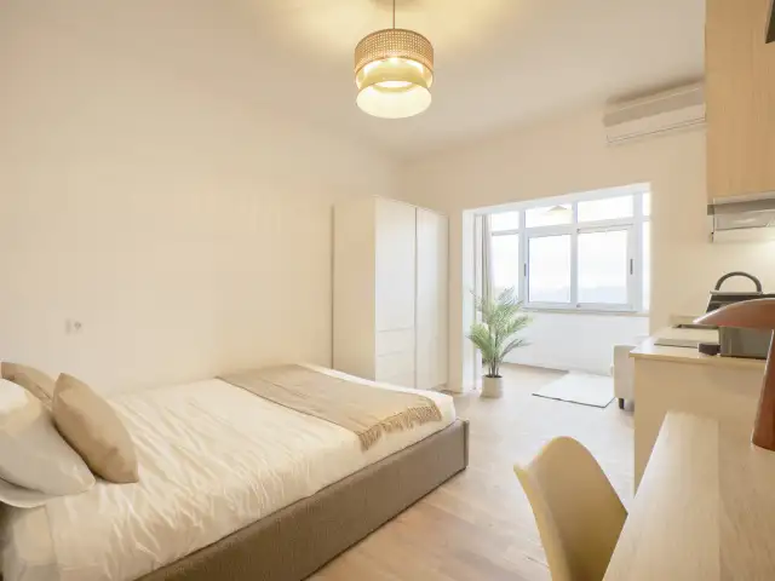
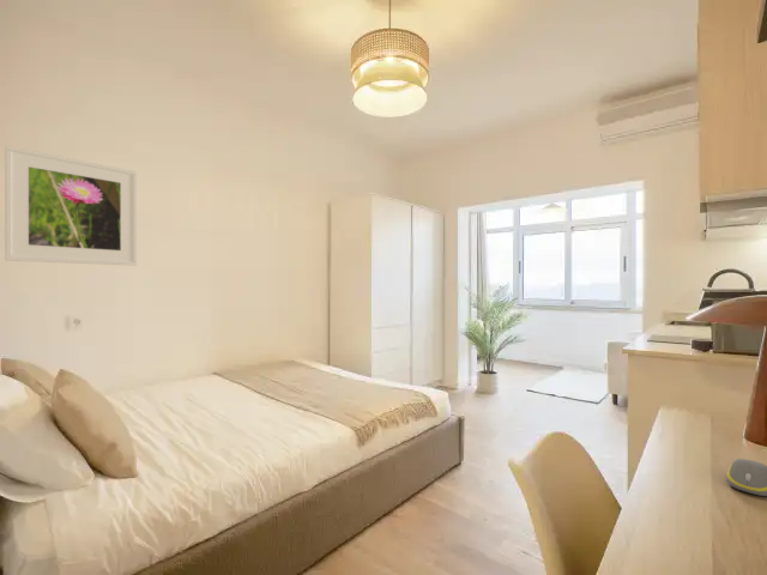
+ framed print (77, 211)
+ computer mouse (750, 473)
